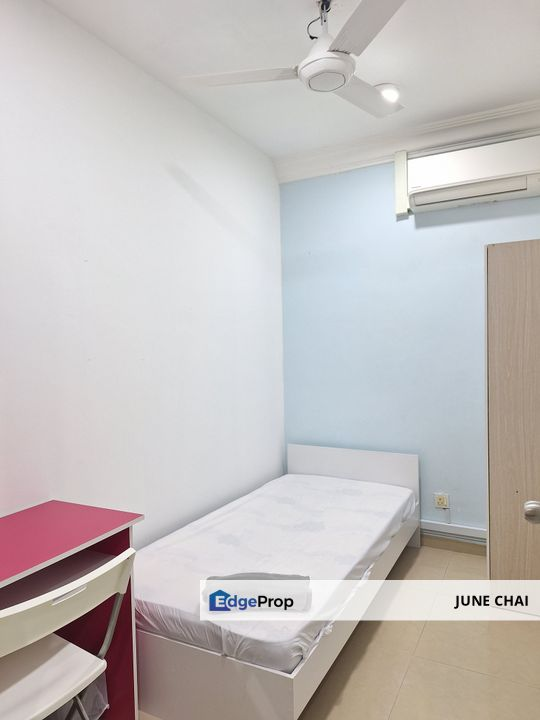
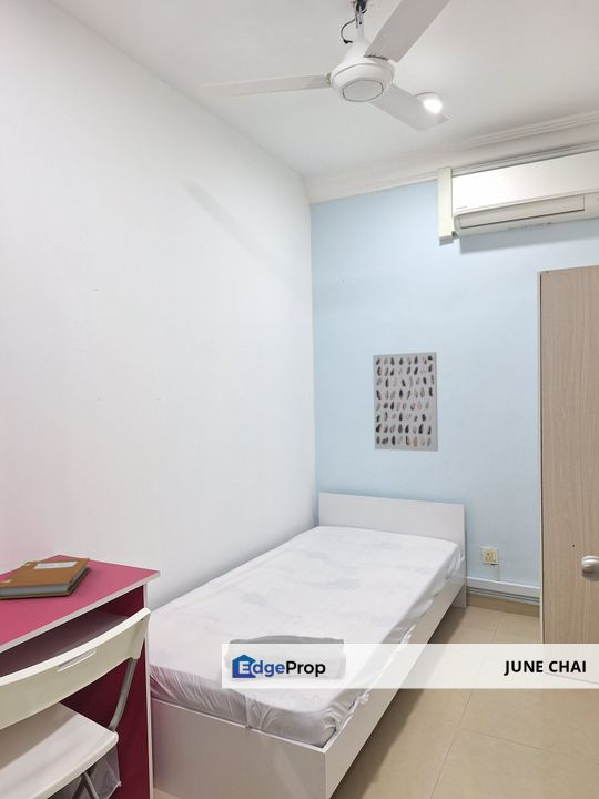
+ wall art (404, 402)
+ notebook (45, 576)
